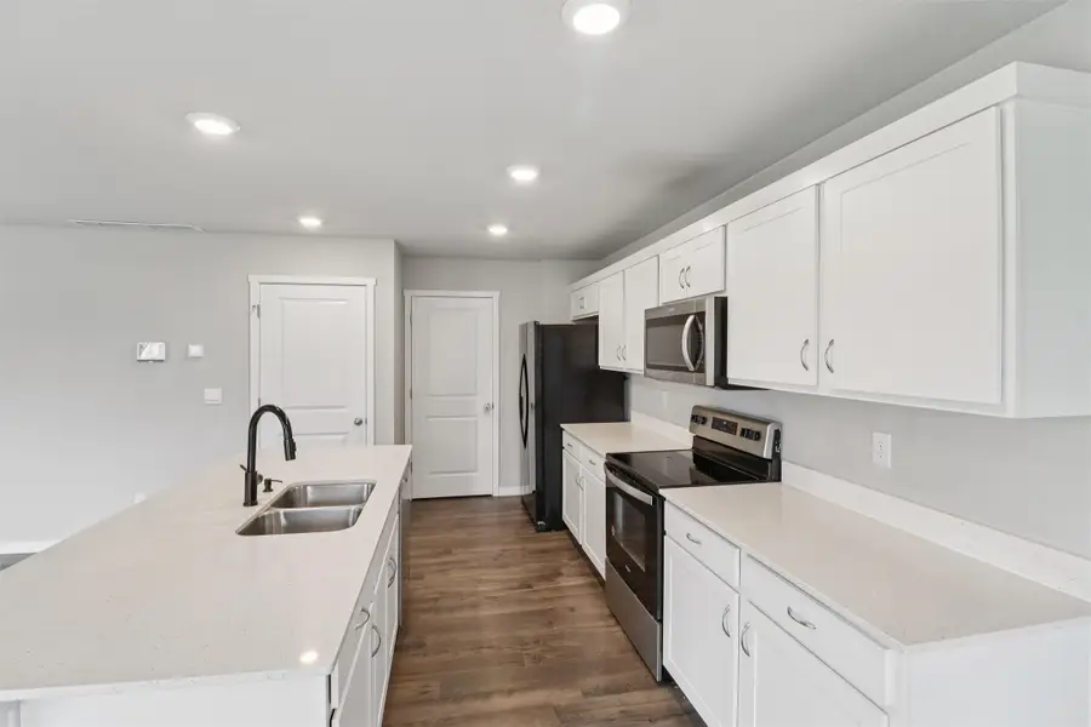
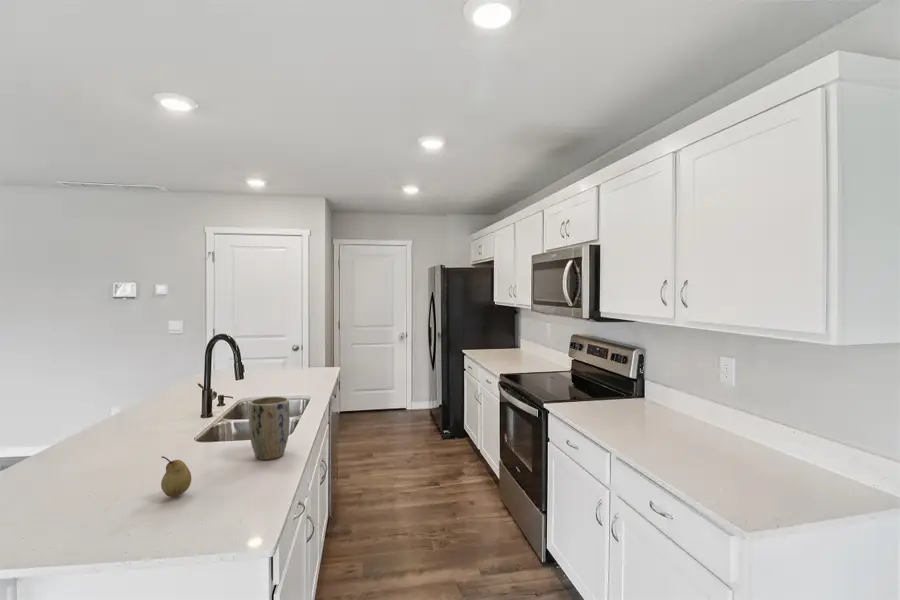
+ plant pot (269, 427)
+ fruit (176, 474)
